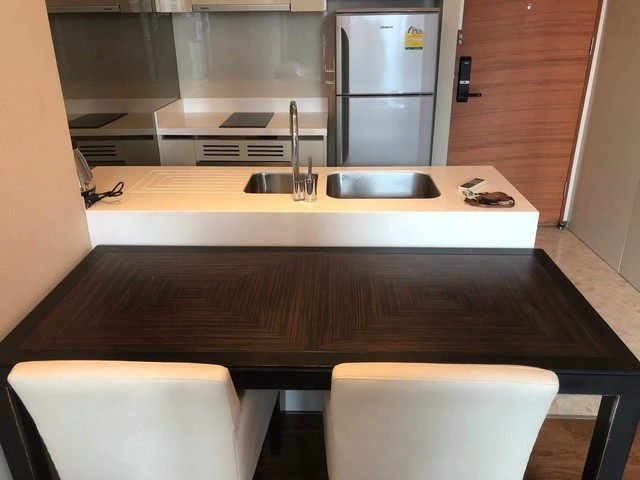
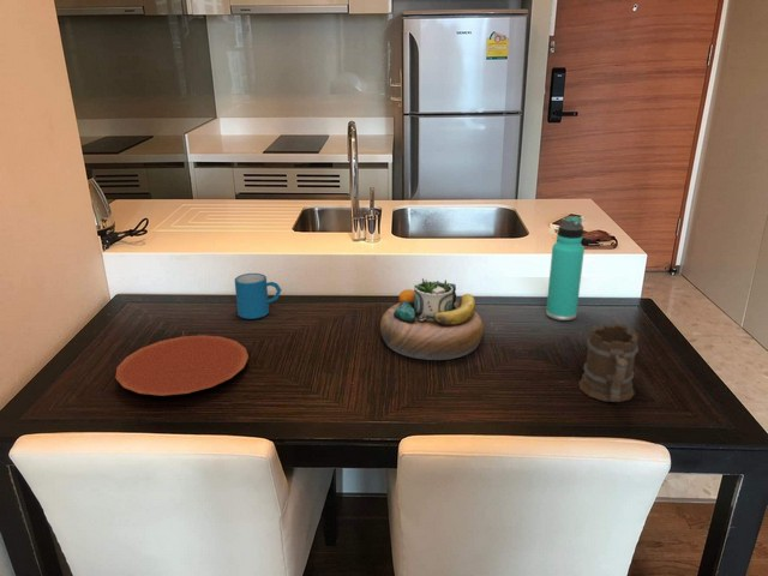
+ decorative bowl (432, 308)
+ plate (184, 366)
+ thermos bottle (565, 268)
+ mug (612, 366)
+ mug (259, 295)
